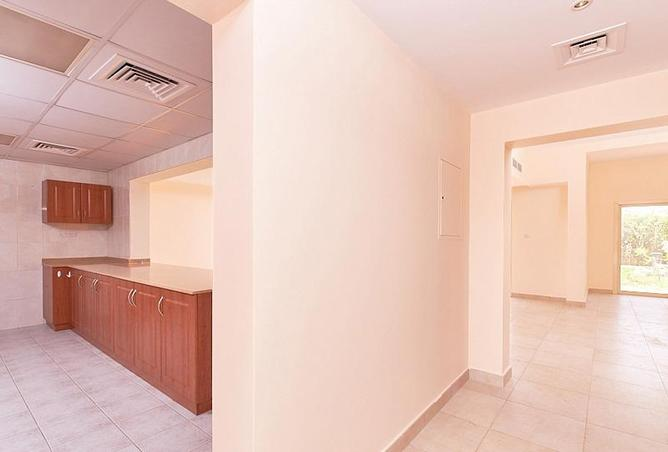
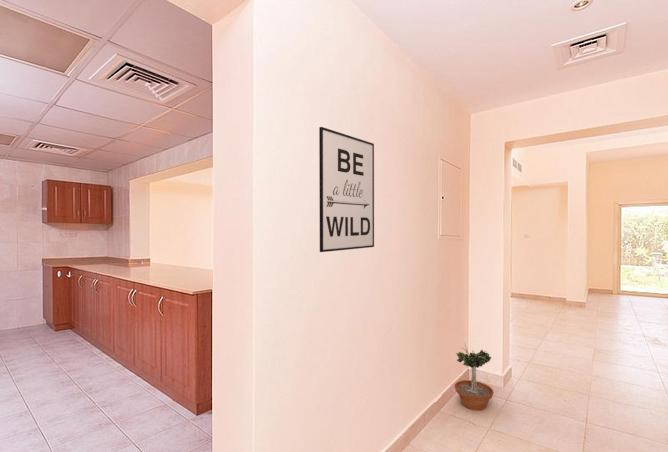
+ wall art (349, 192)
+ potted tree (473, 375)
